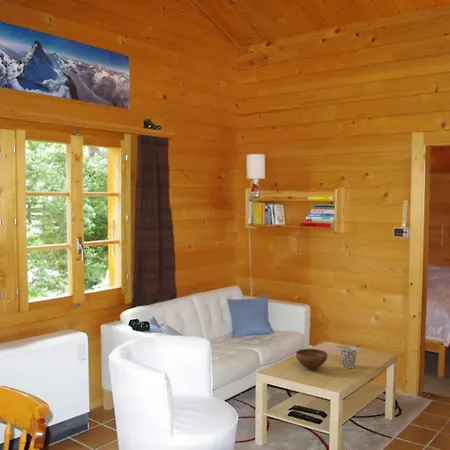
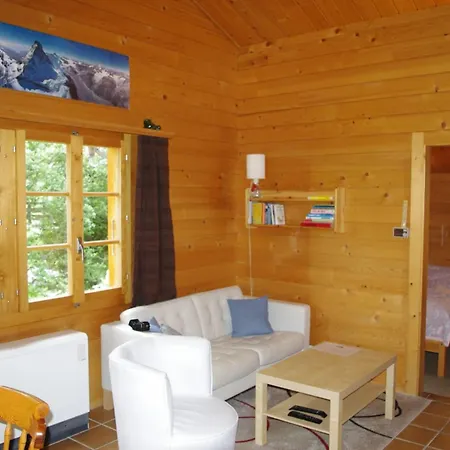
- cup (348, 357)
- bowl (311, 361)
